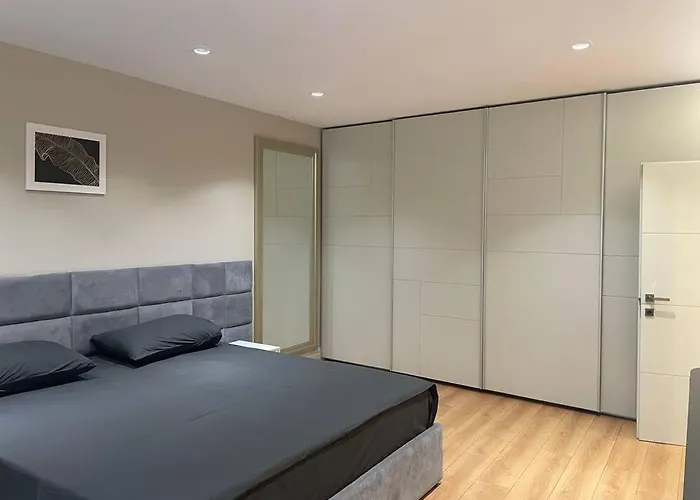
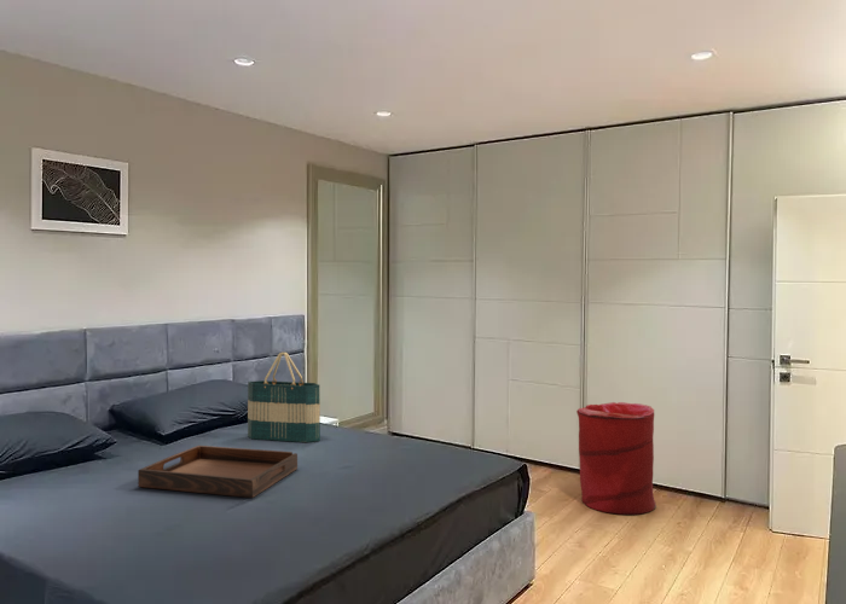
+ laundry hamper (614, 453)
+ serving tray (222, 469)
+ tote bag (283, 395)
